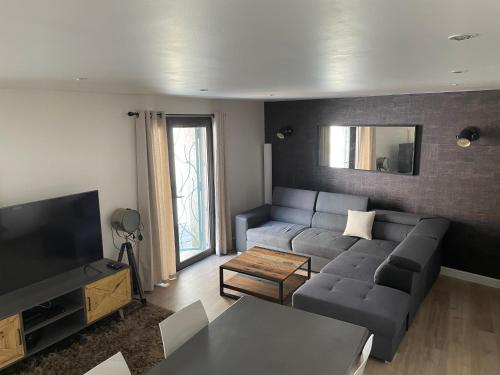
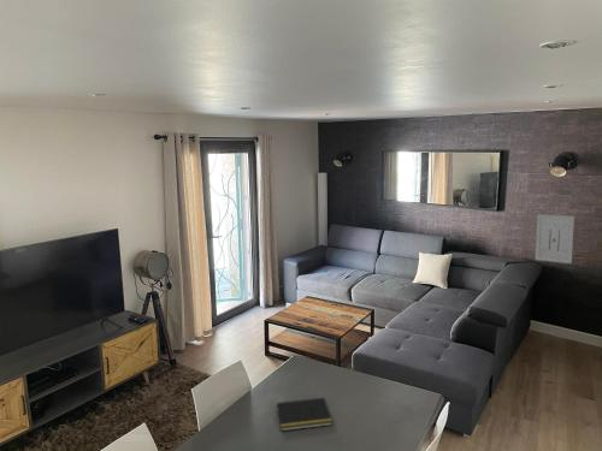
+ notepad (303, 413)
+ wall art (554, 238)
